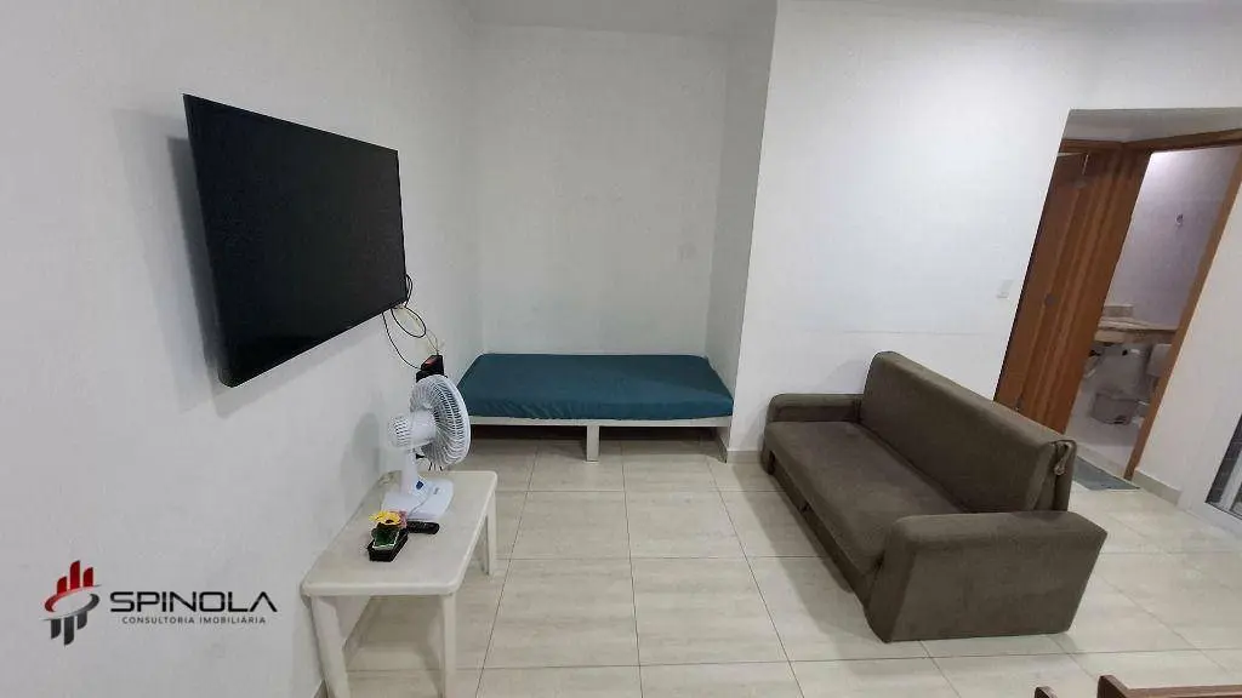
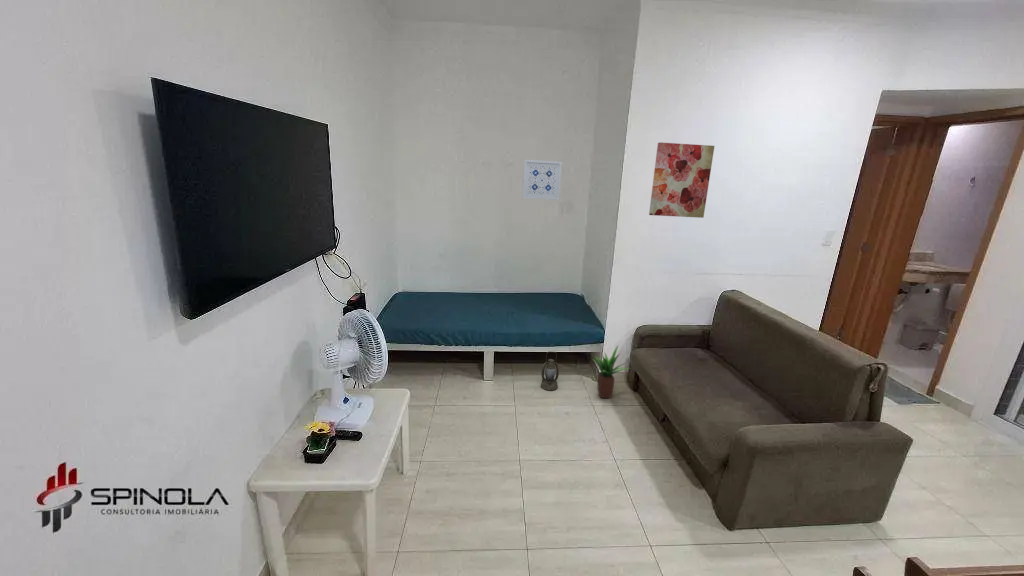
+ lantern (550, 369)
+ wall art (681, 181)
+ wall art (541, 180)
+ potted plant (608, 371)
